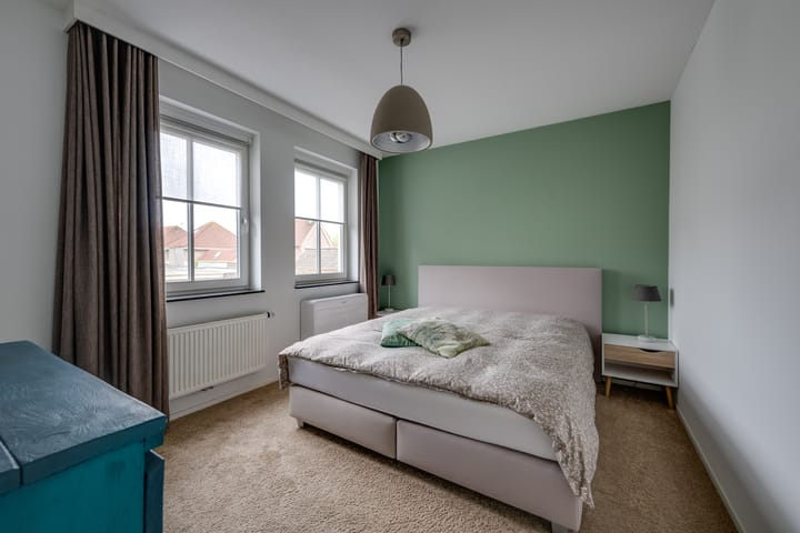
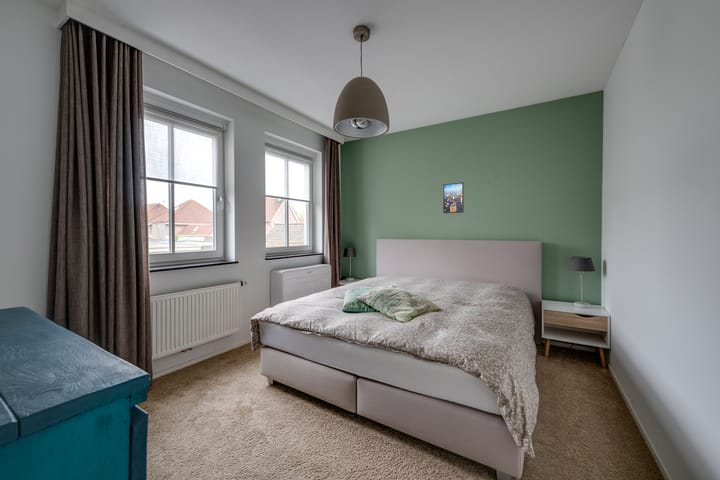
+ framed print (453, 198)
